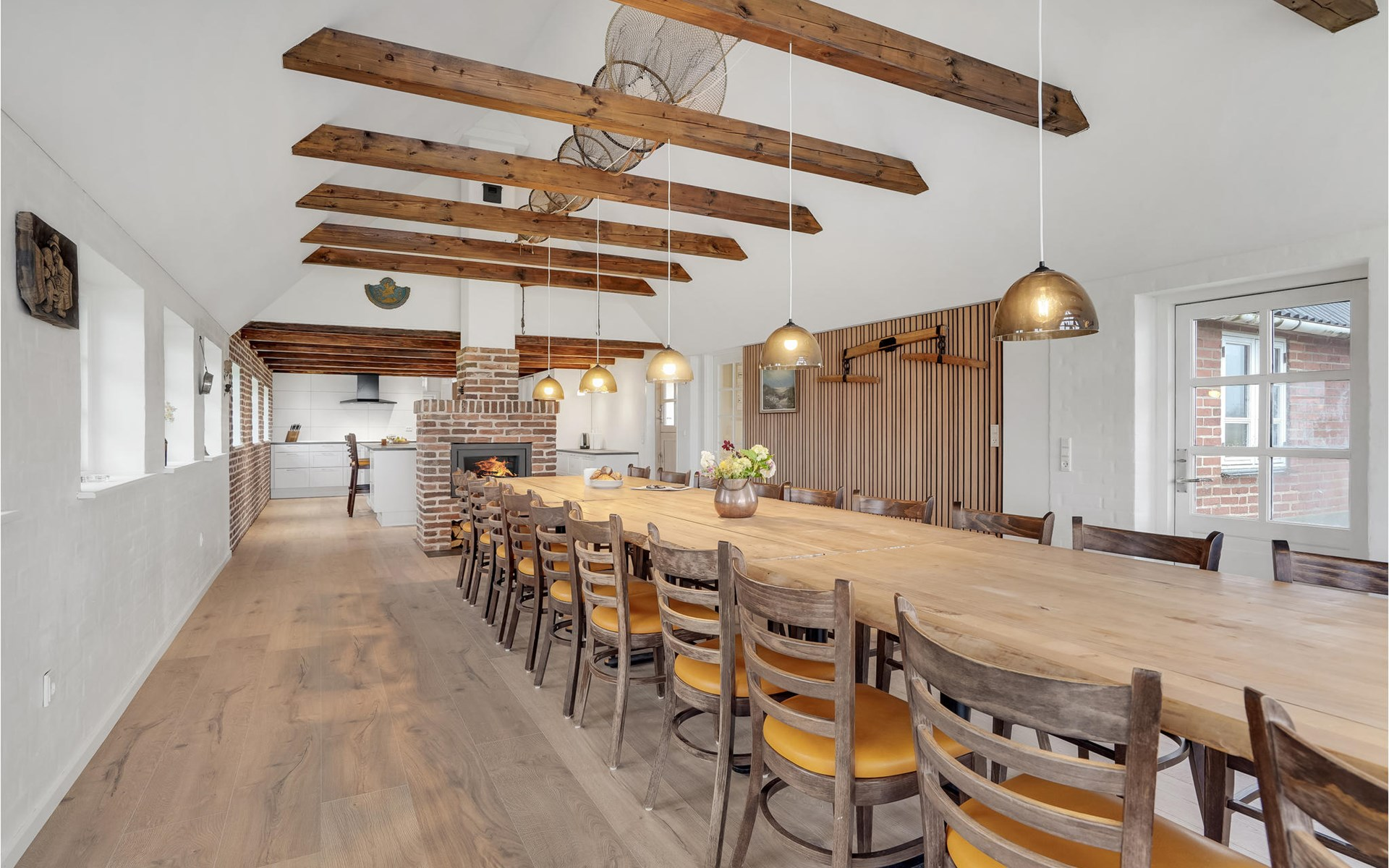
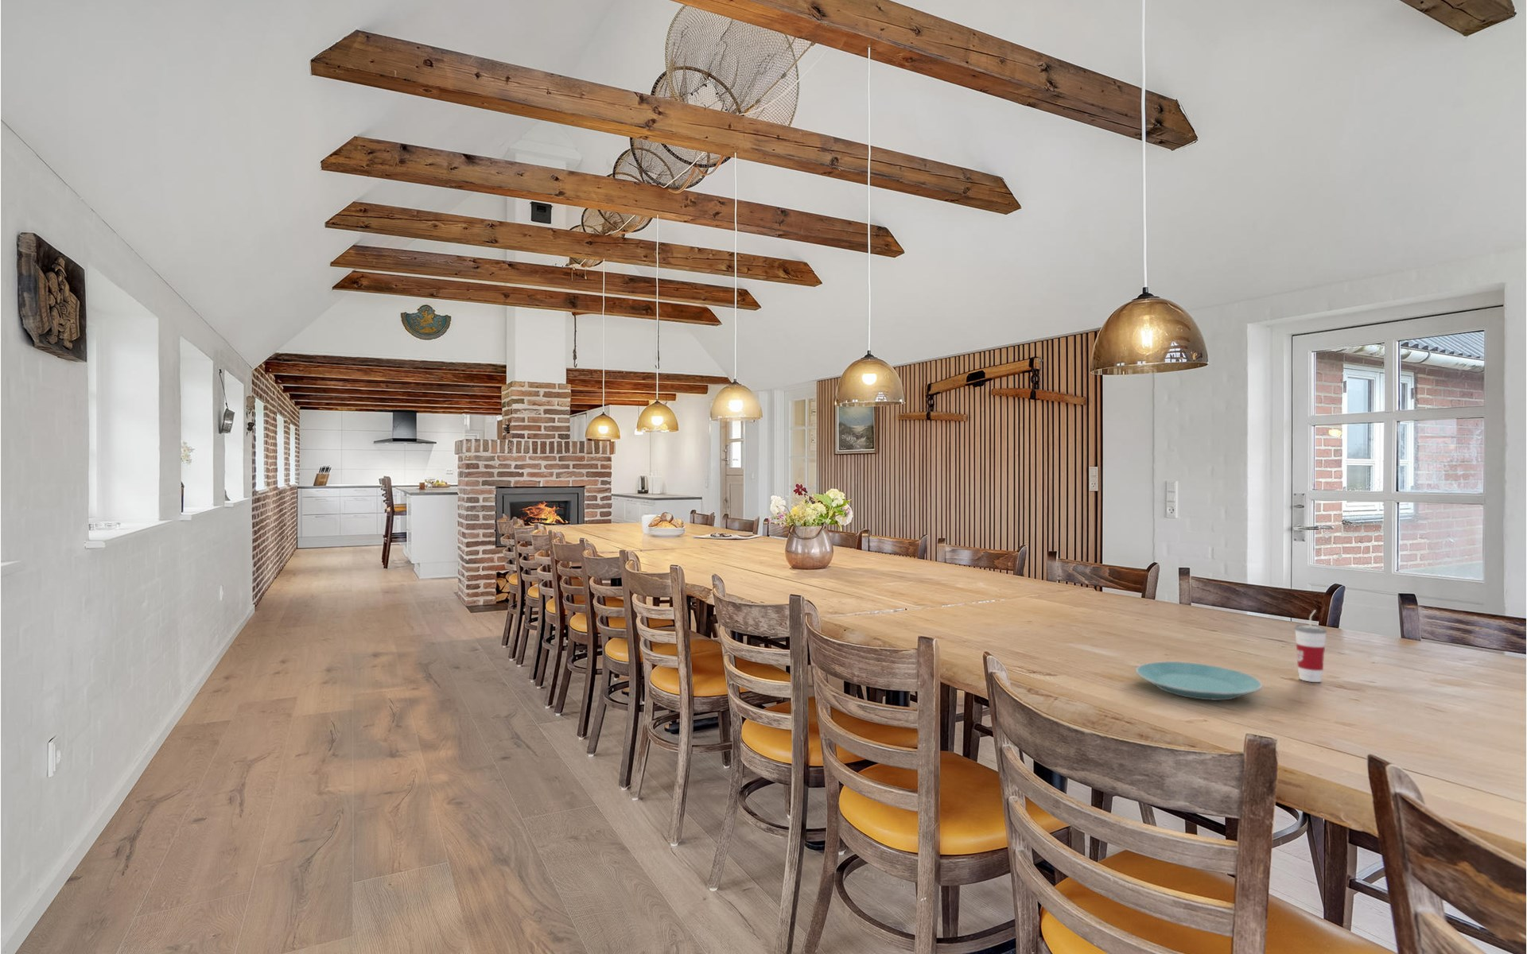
+ cup (1310, 644)
+ plate (1196, 683)
